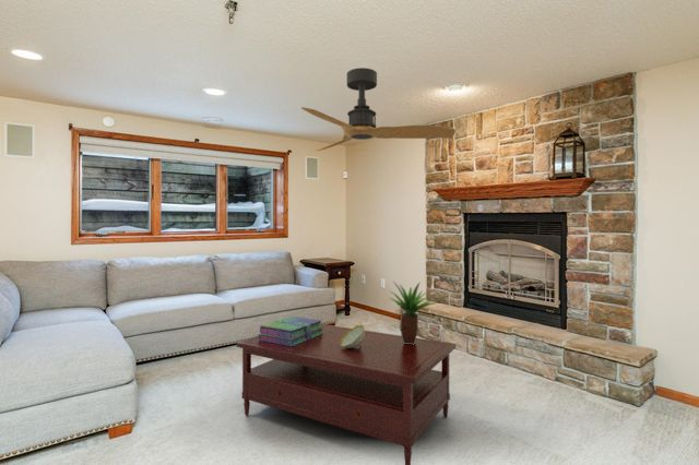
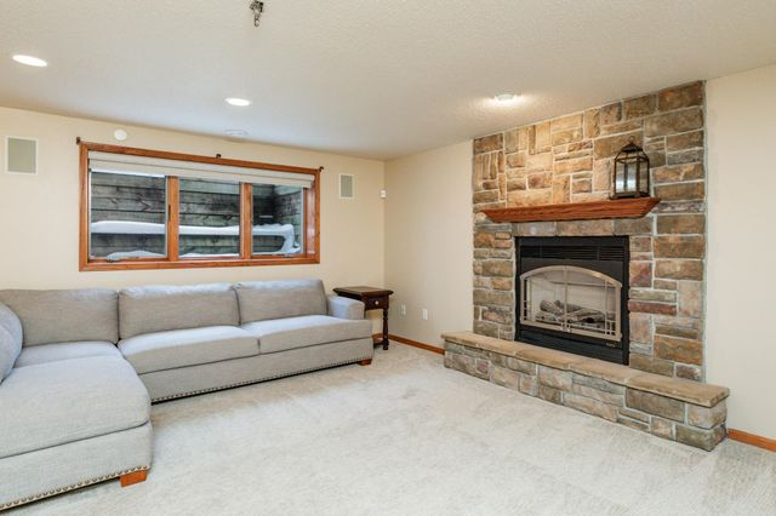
- decorative bowl (352, 336)
- potted plant (412, 311)
- coffee table (345, 379)
- ceiling fan (372, 110)
- stack of books (292, 329)
